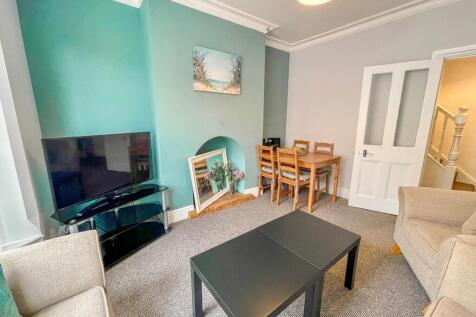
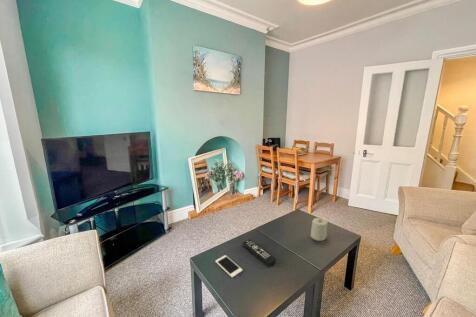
+ candle (319, 227)
+ cell phone (228, 265)
+ remote control (258, 251)
